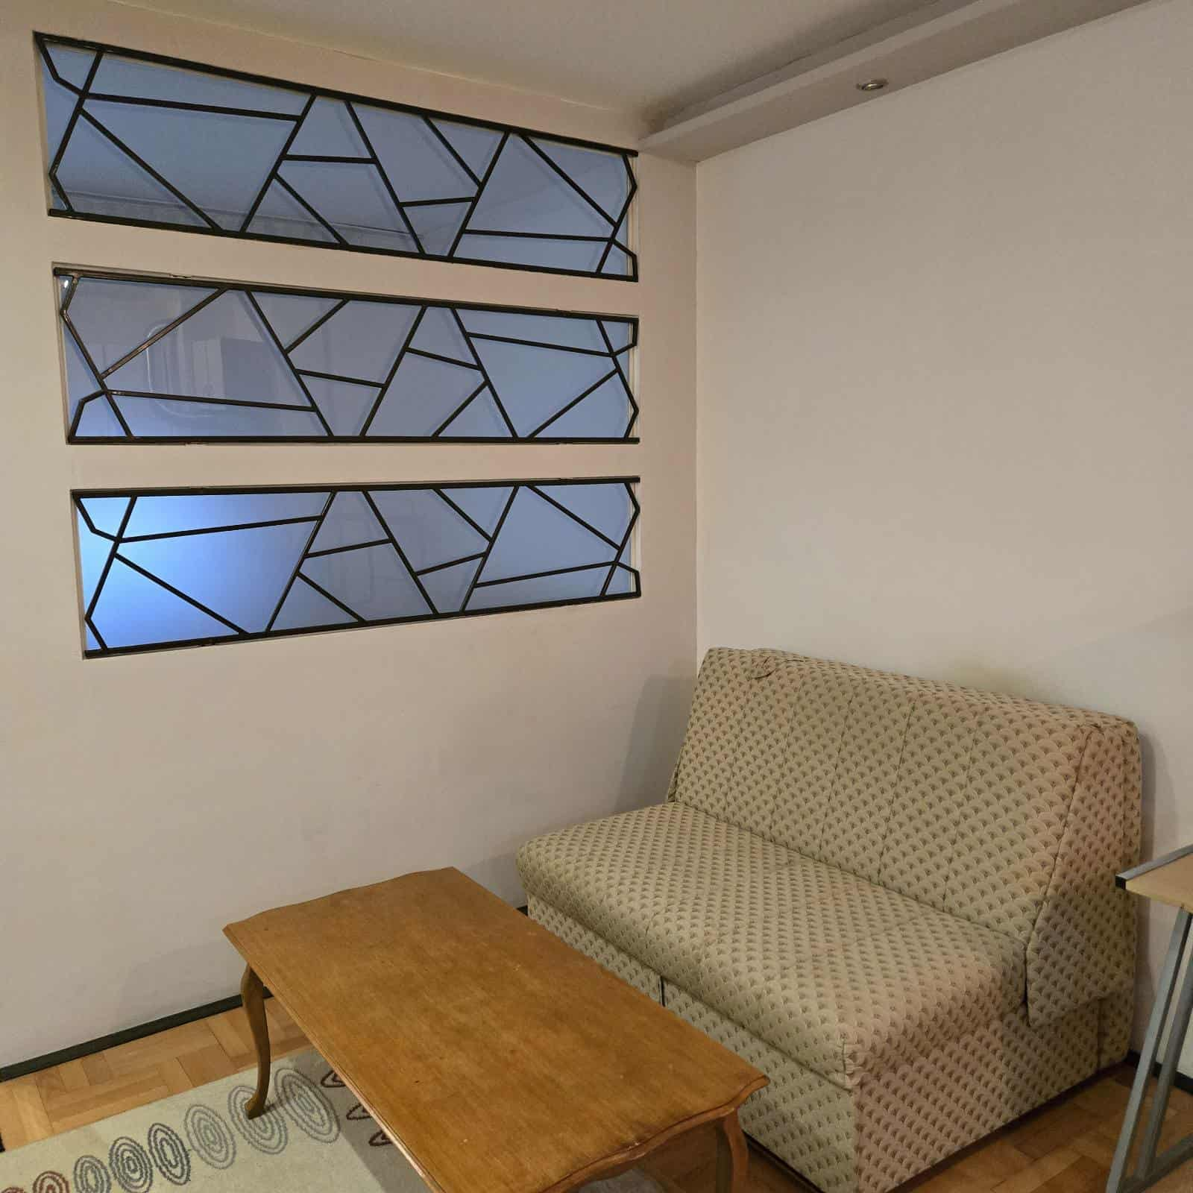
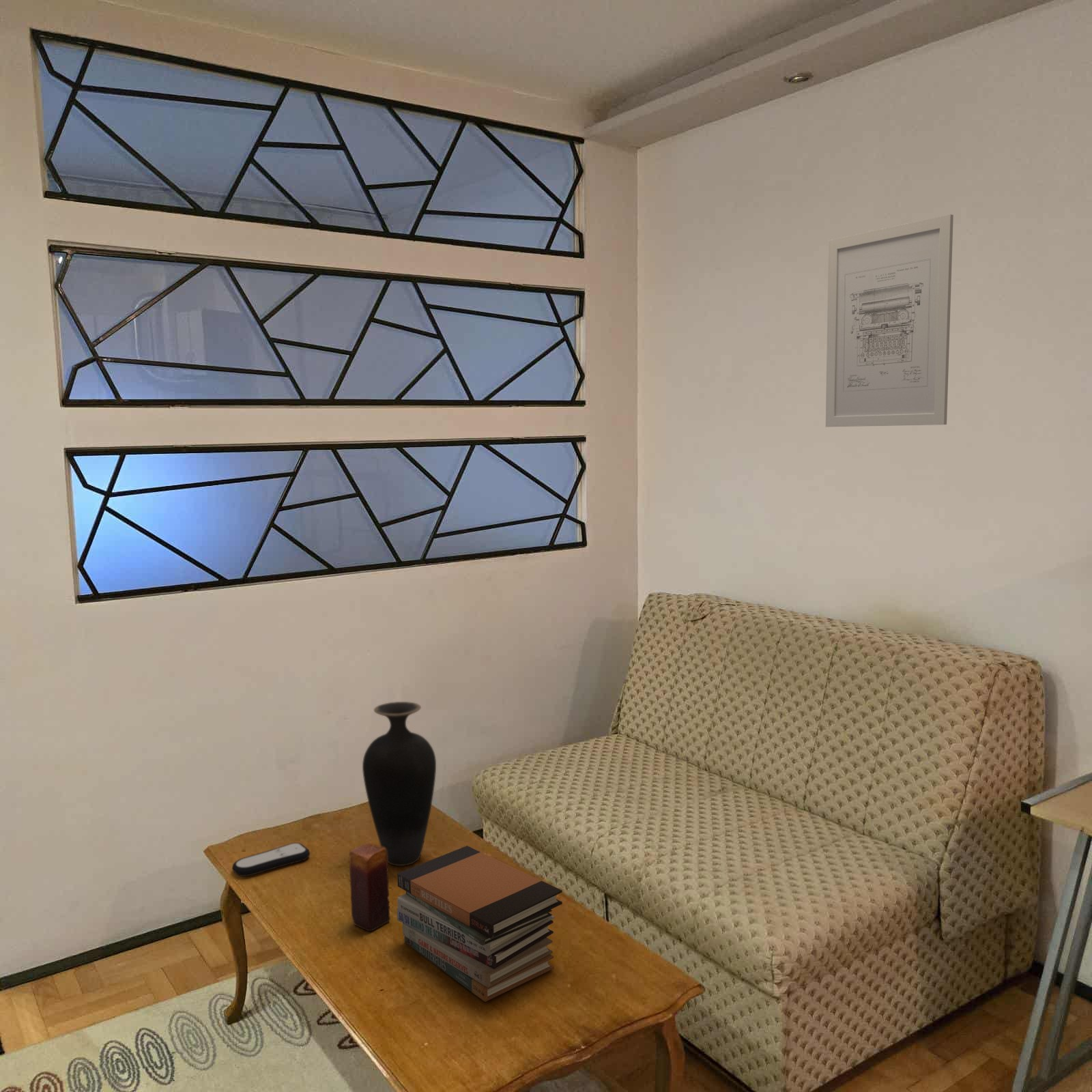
+ book stack (476, 917)
+ vase (400, 784)
+ candle (369, 885)
+ remote control (271, 859)
+ wall art (885, 328)
